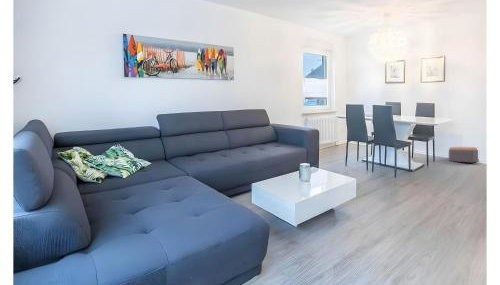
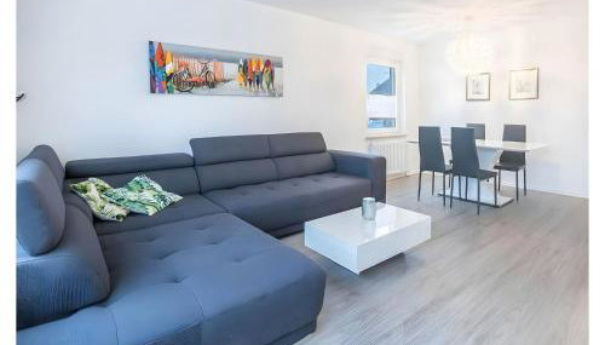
- footstool (463, 154)
